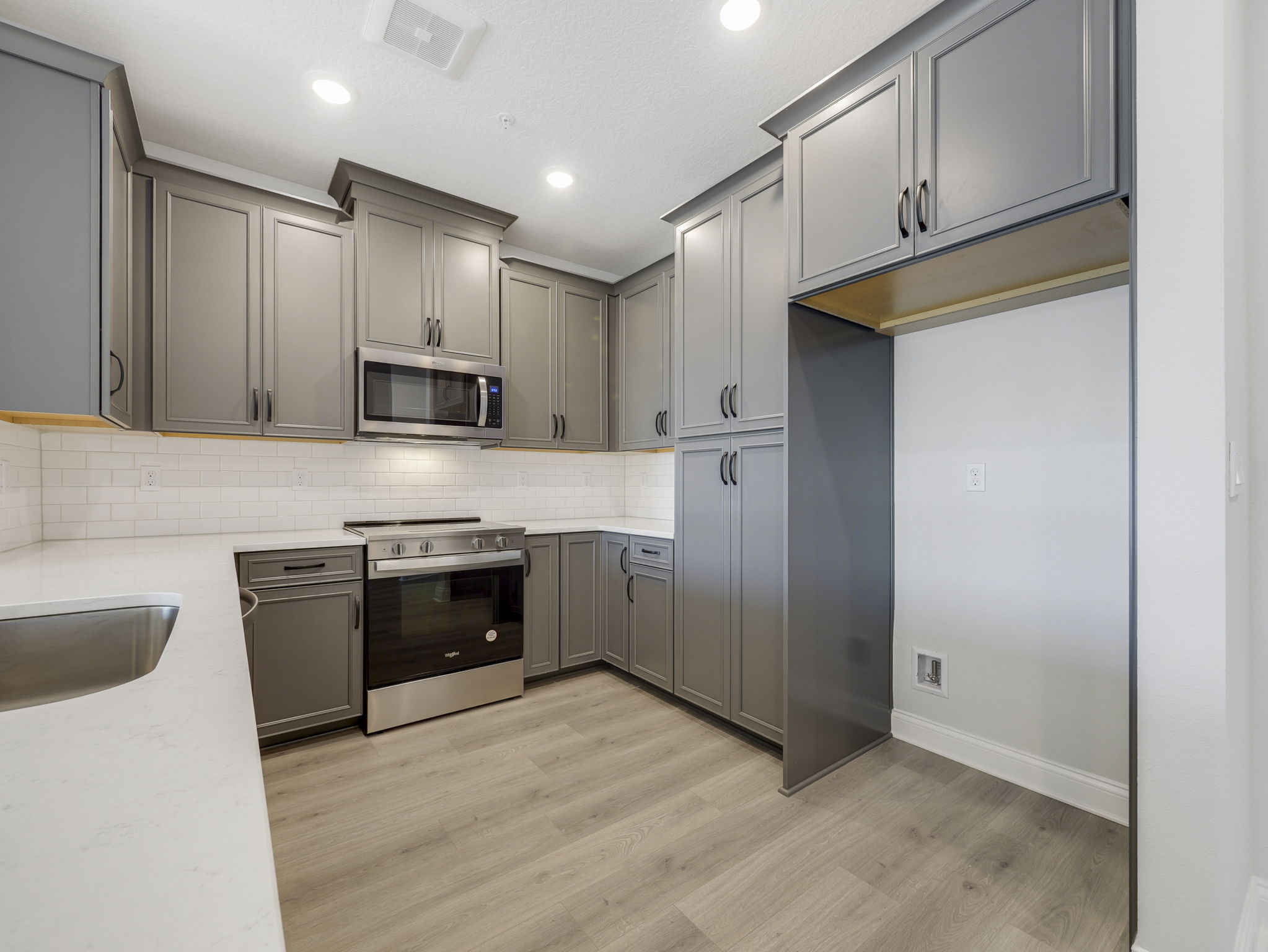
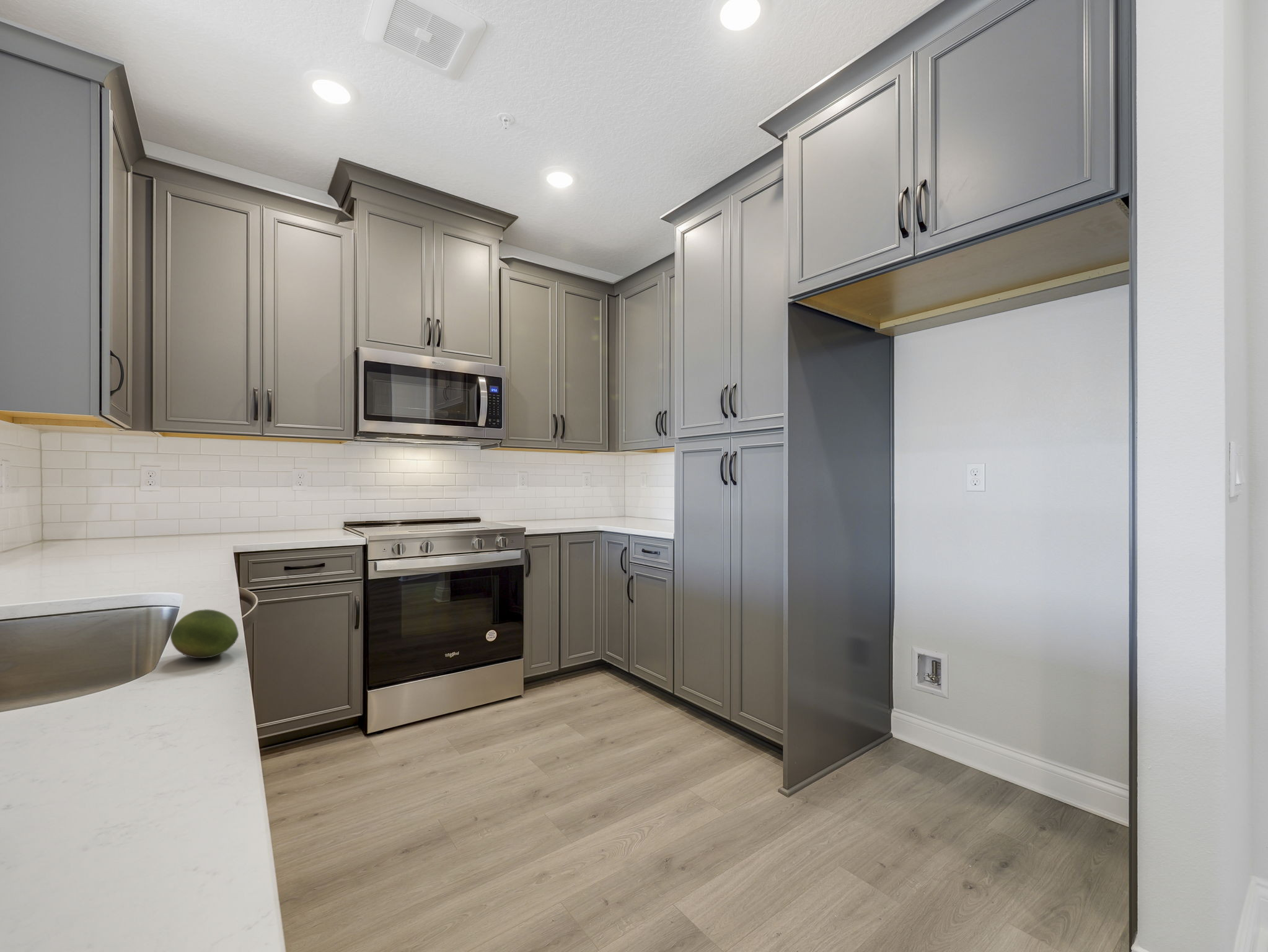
+ fruit (205, 633)
